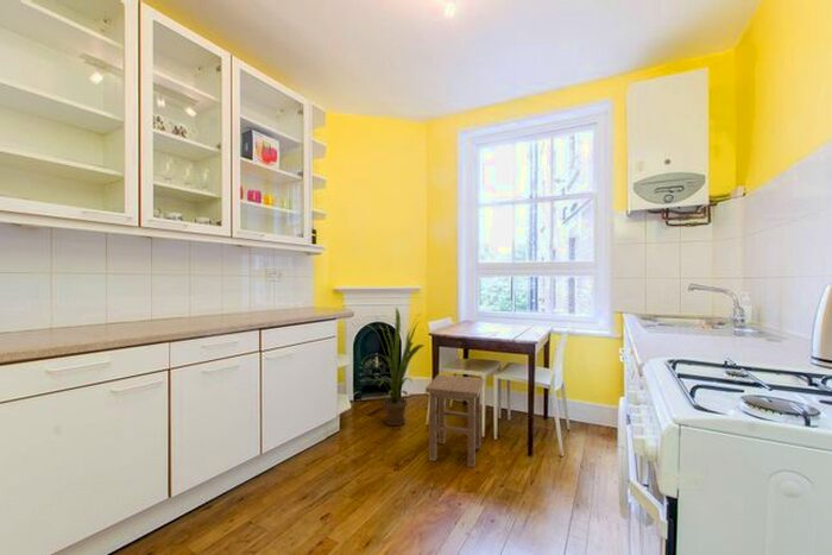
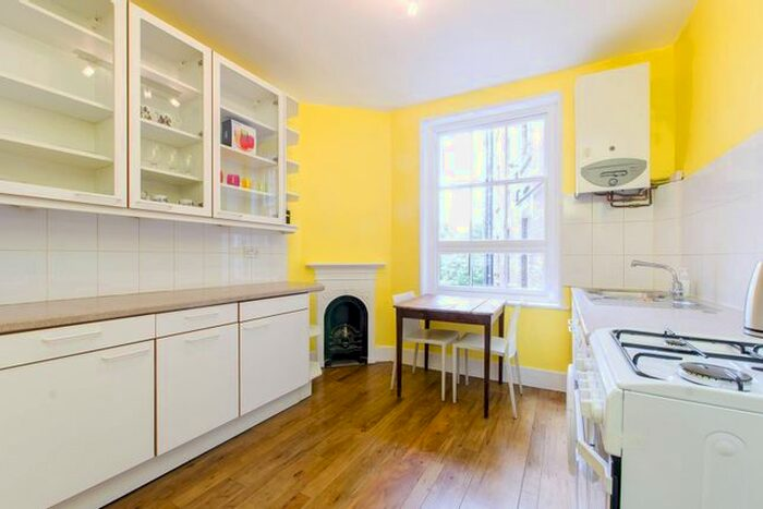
- house plant (392, 364)
- stool (456, 416)
